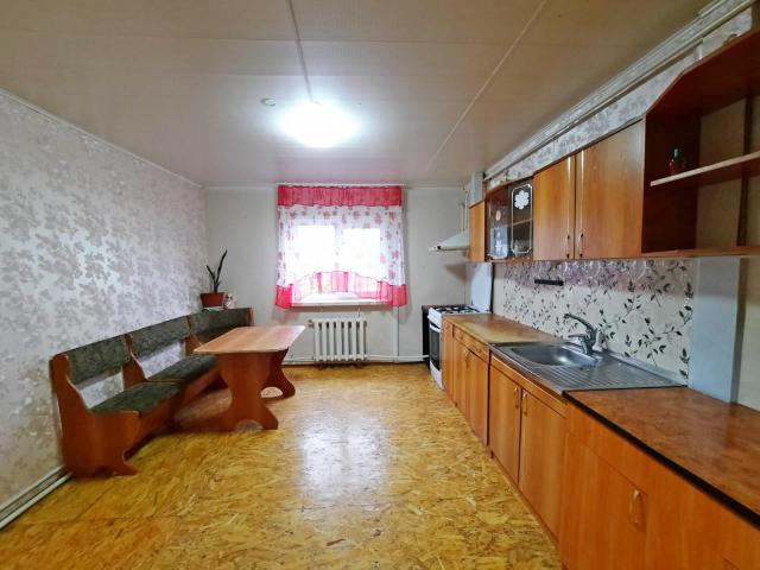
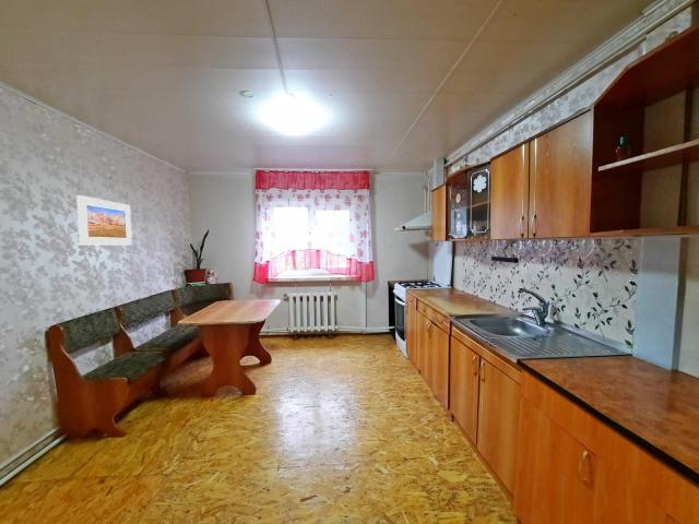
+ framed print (107, 223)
